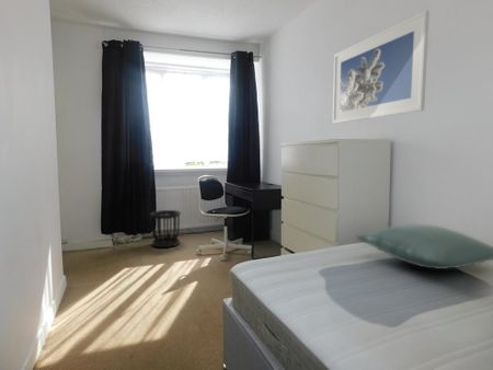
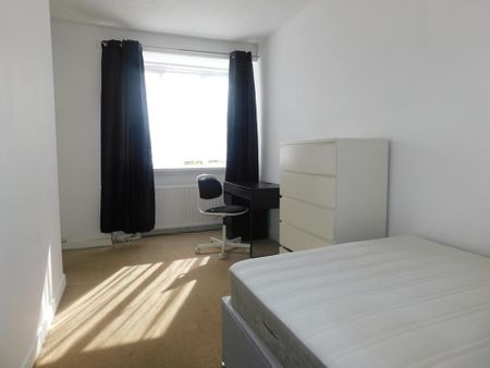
- wastebasket (164, 228)
- pillow (426, 243)
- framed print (371, 78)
